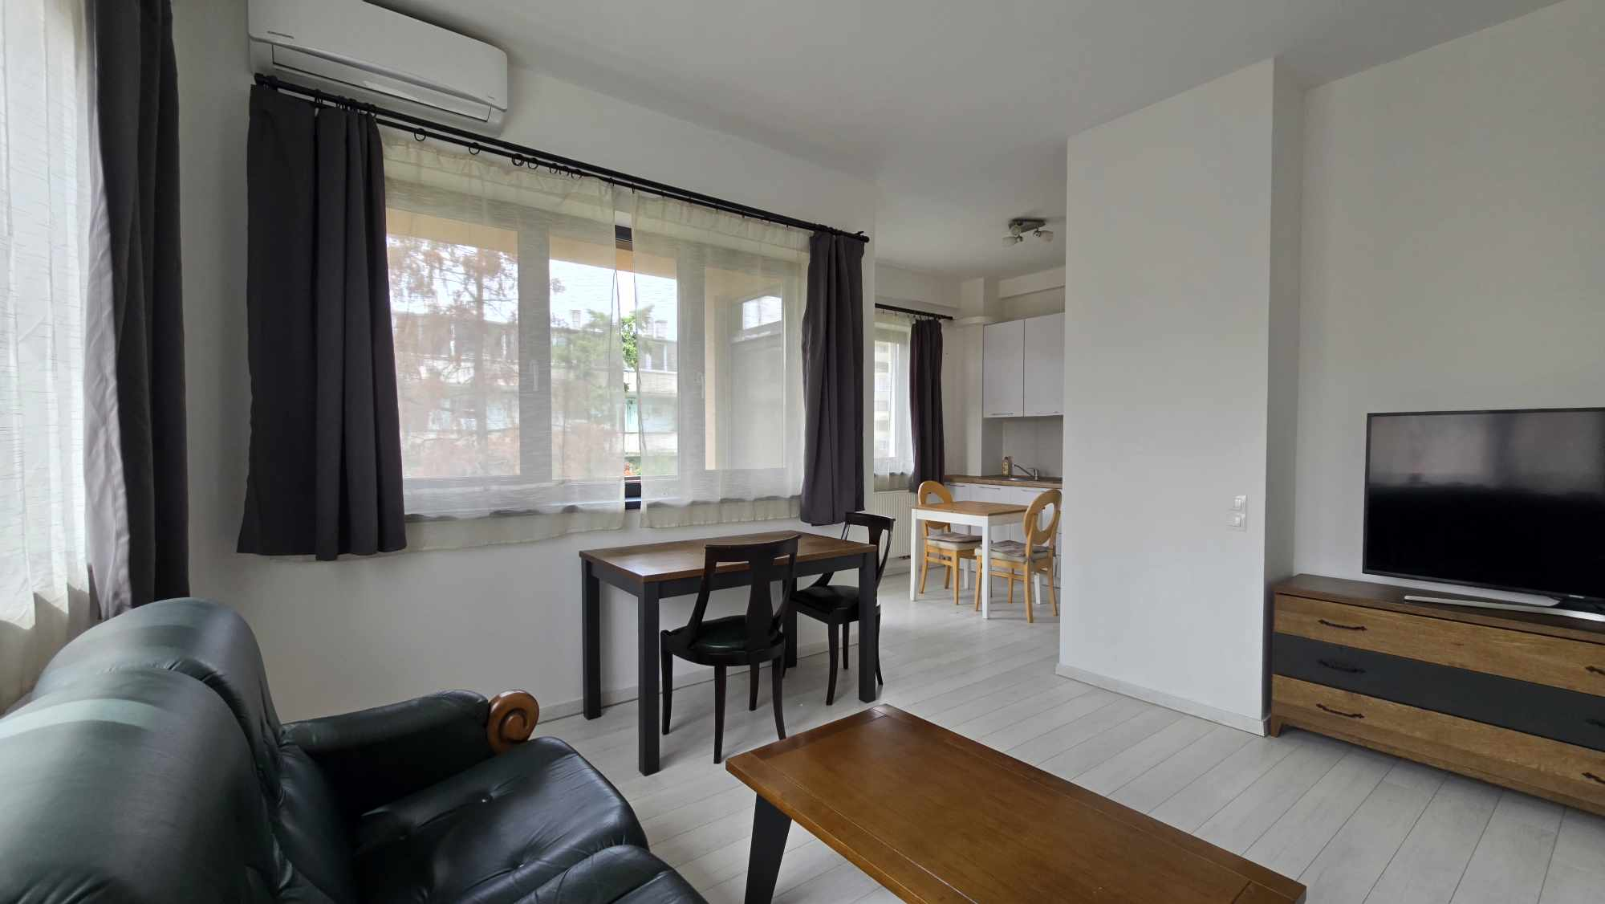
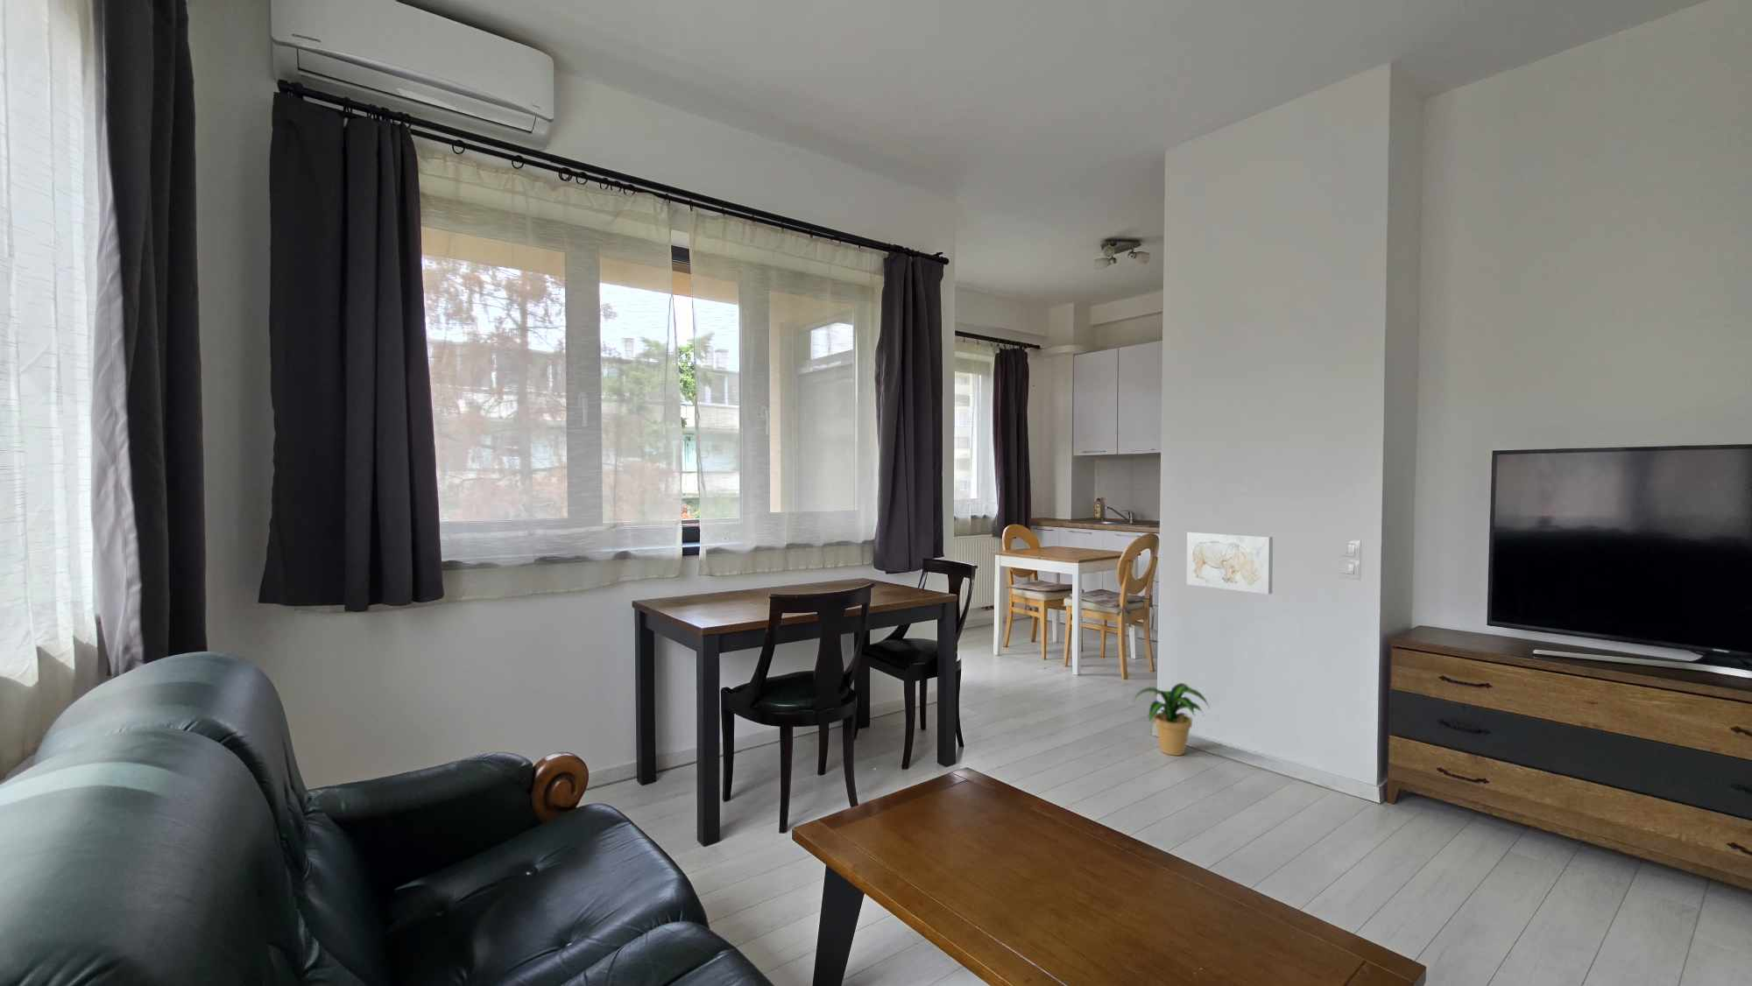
+ wall art (1227, 562)
+ potted plant (1173, 719)
